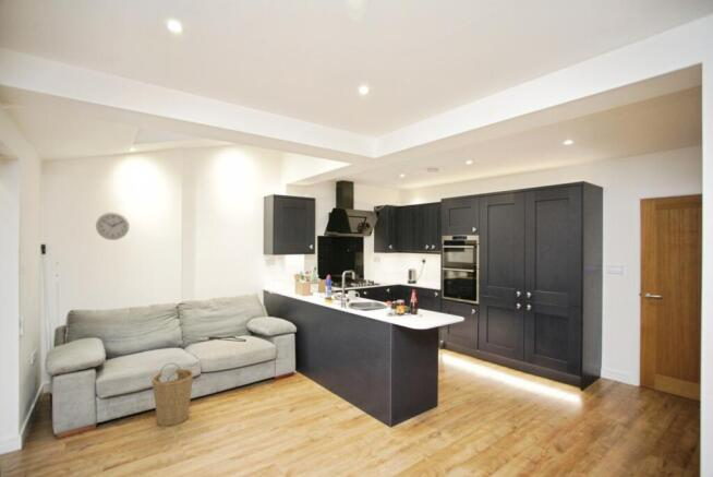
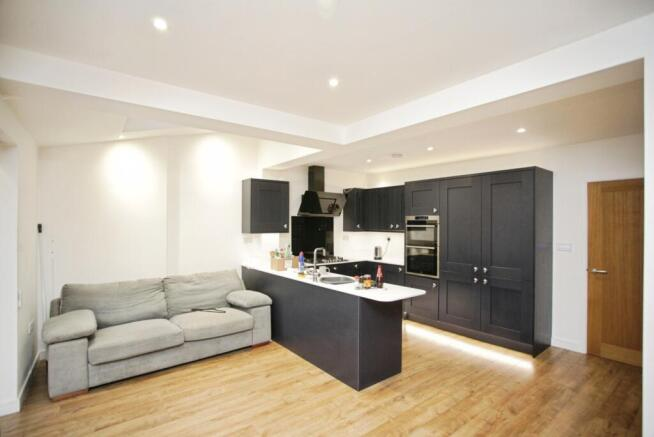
- basket (172, 393)
- wall clock (112, 226)
